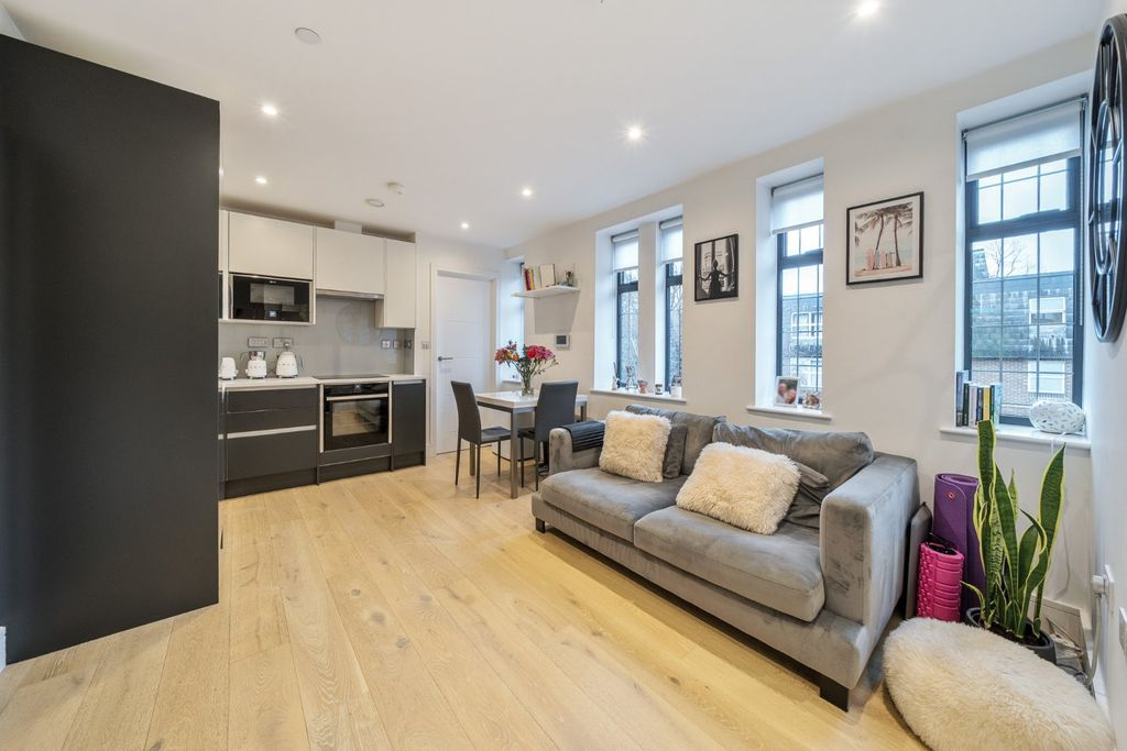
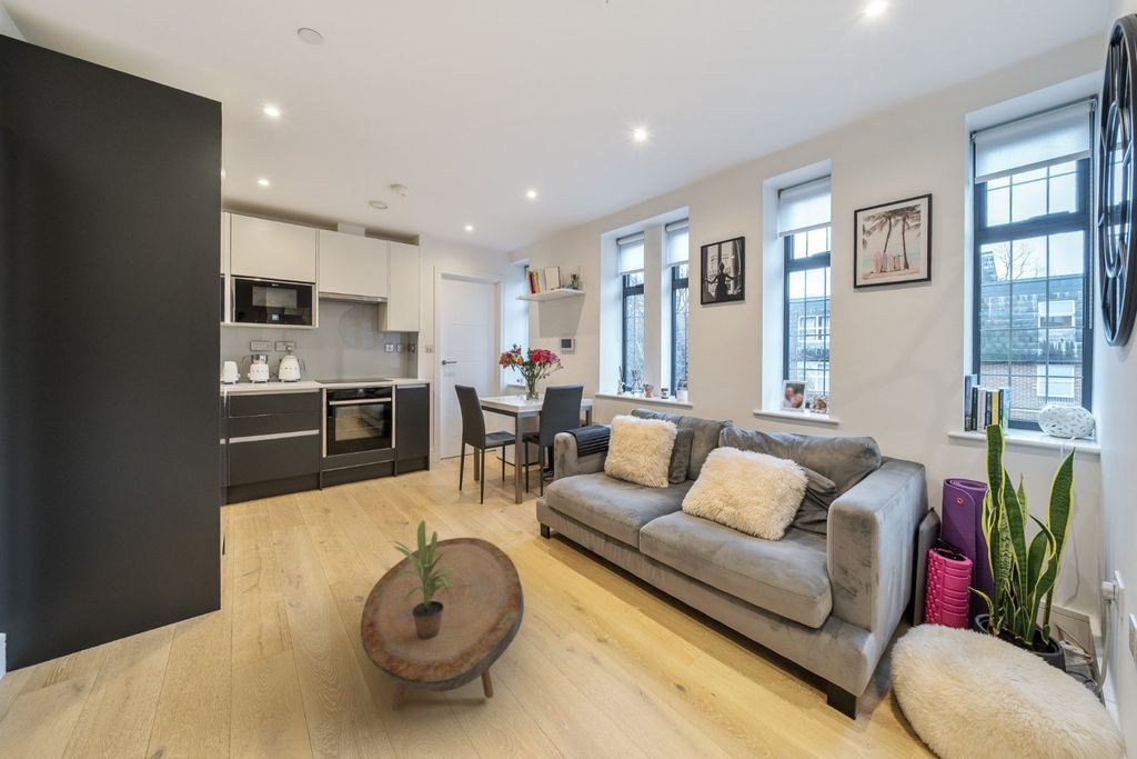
+ potted plant (425, 579)
+ coffee table (449, 616)
